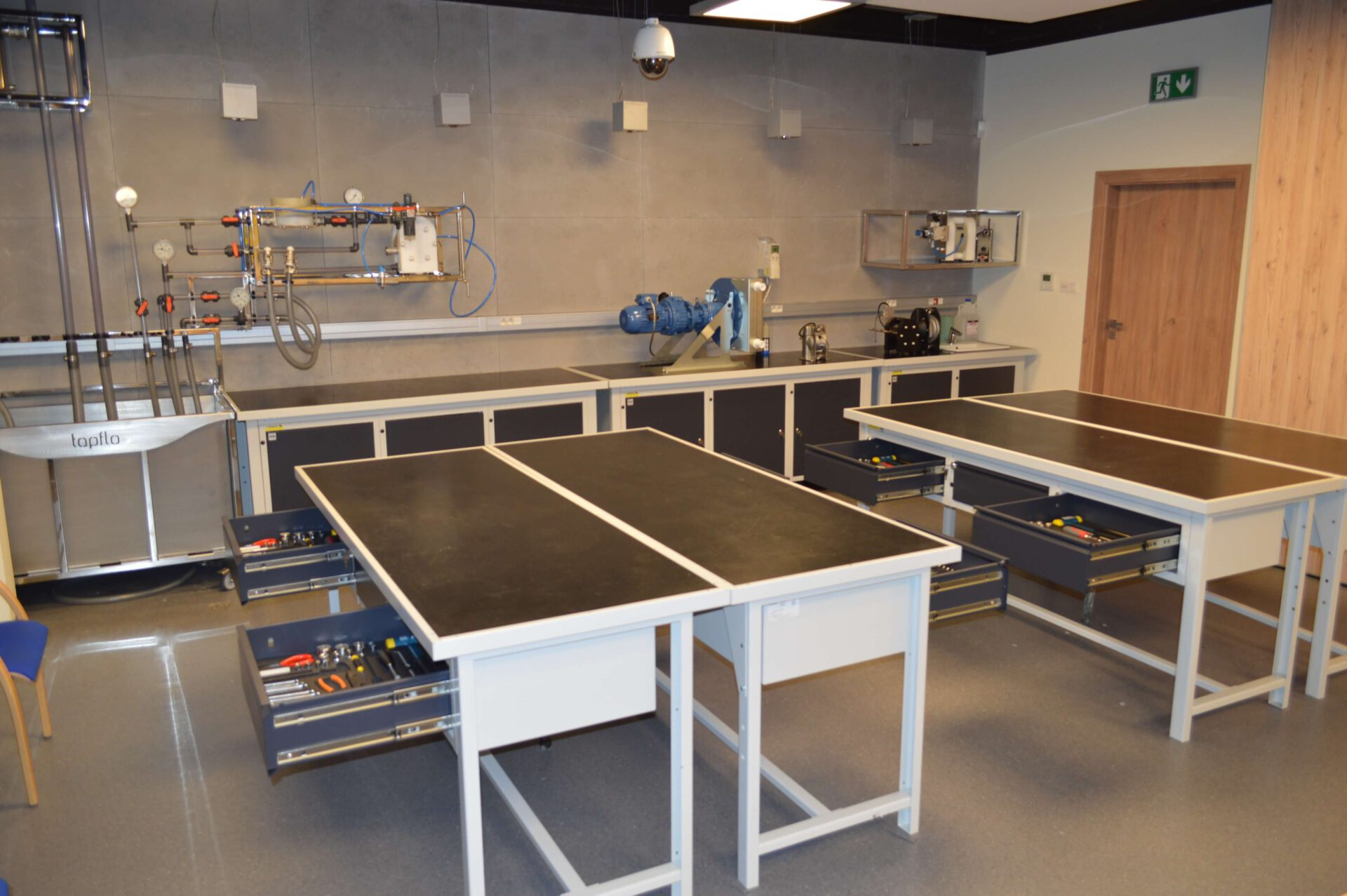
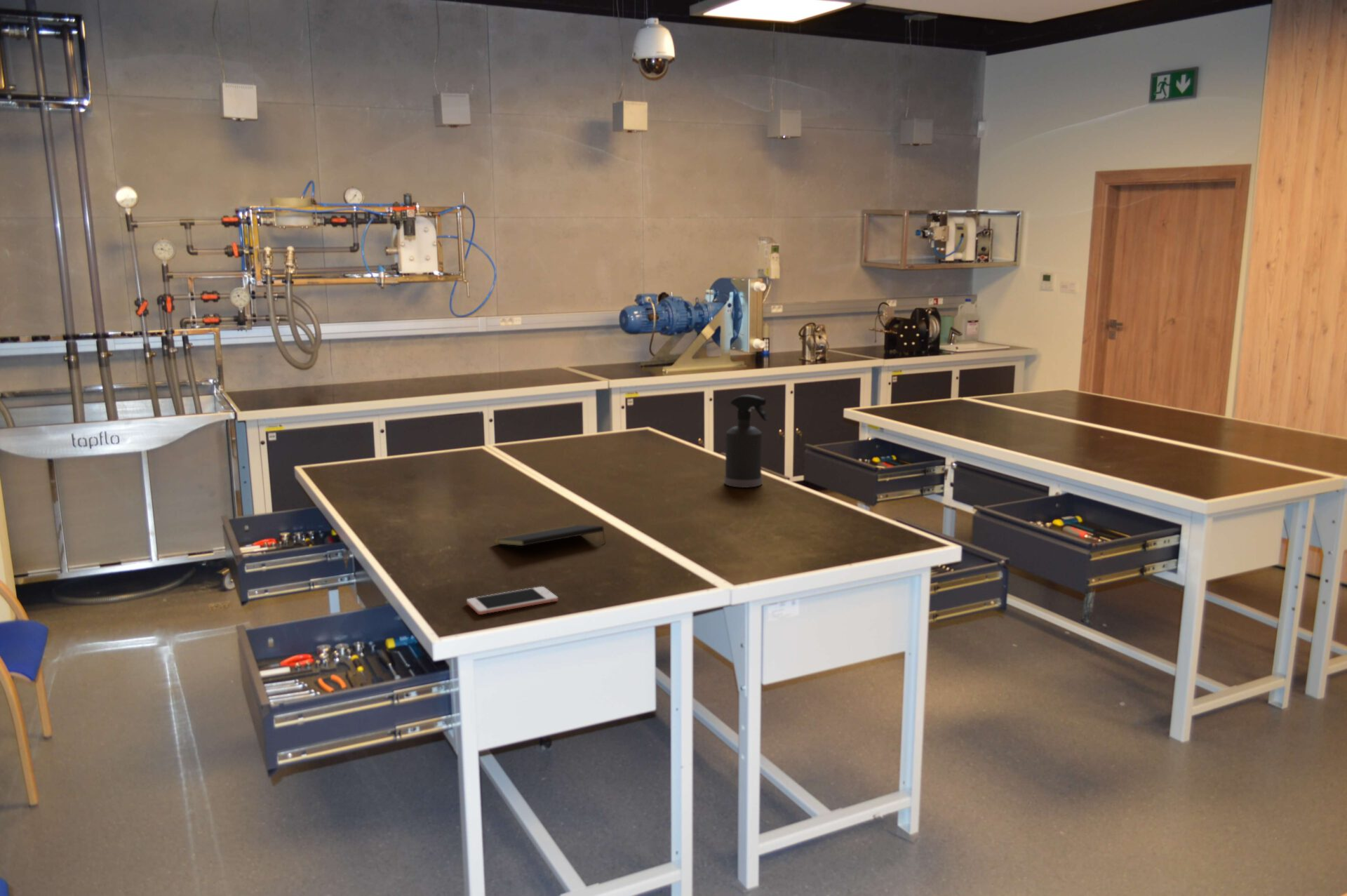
+ spray bottle (744, 439)
+ cell phone (512, 600)
+ notepad (549, 535)
